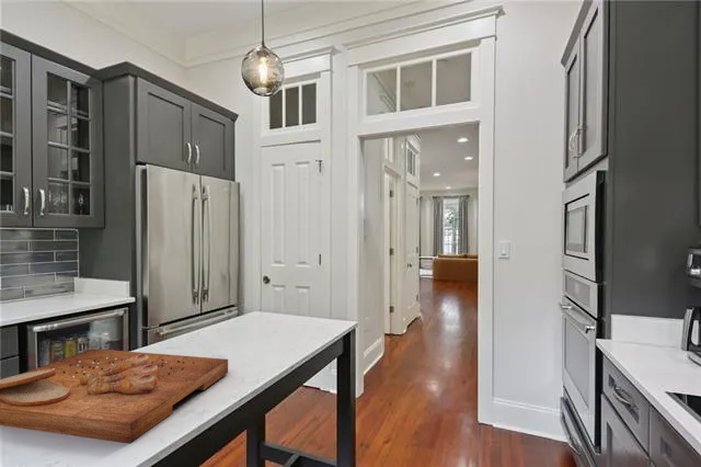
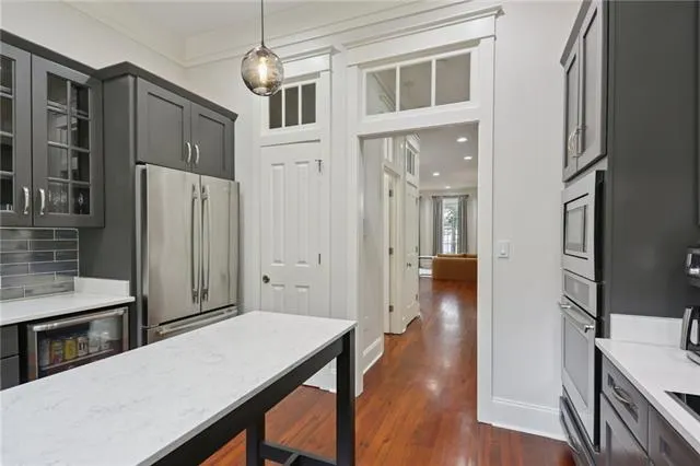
- cutting board (106, 374)
